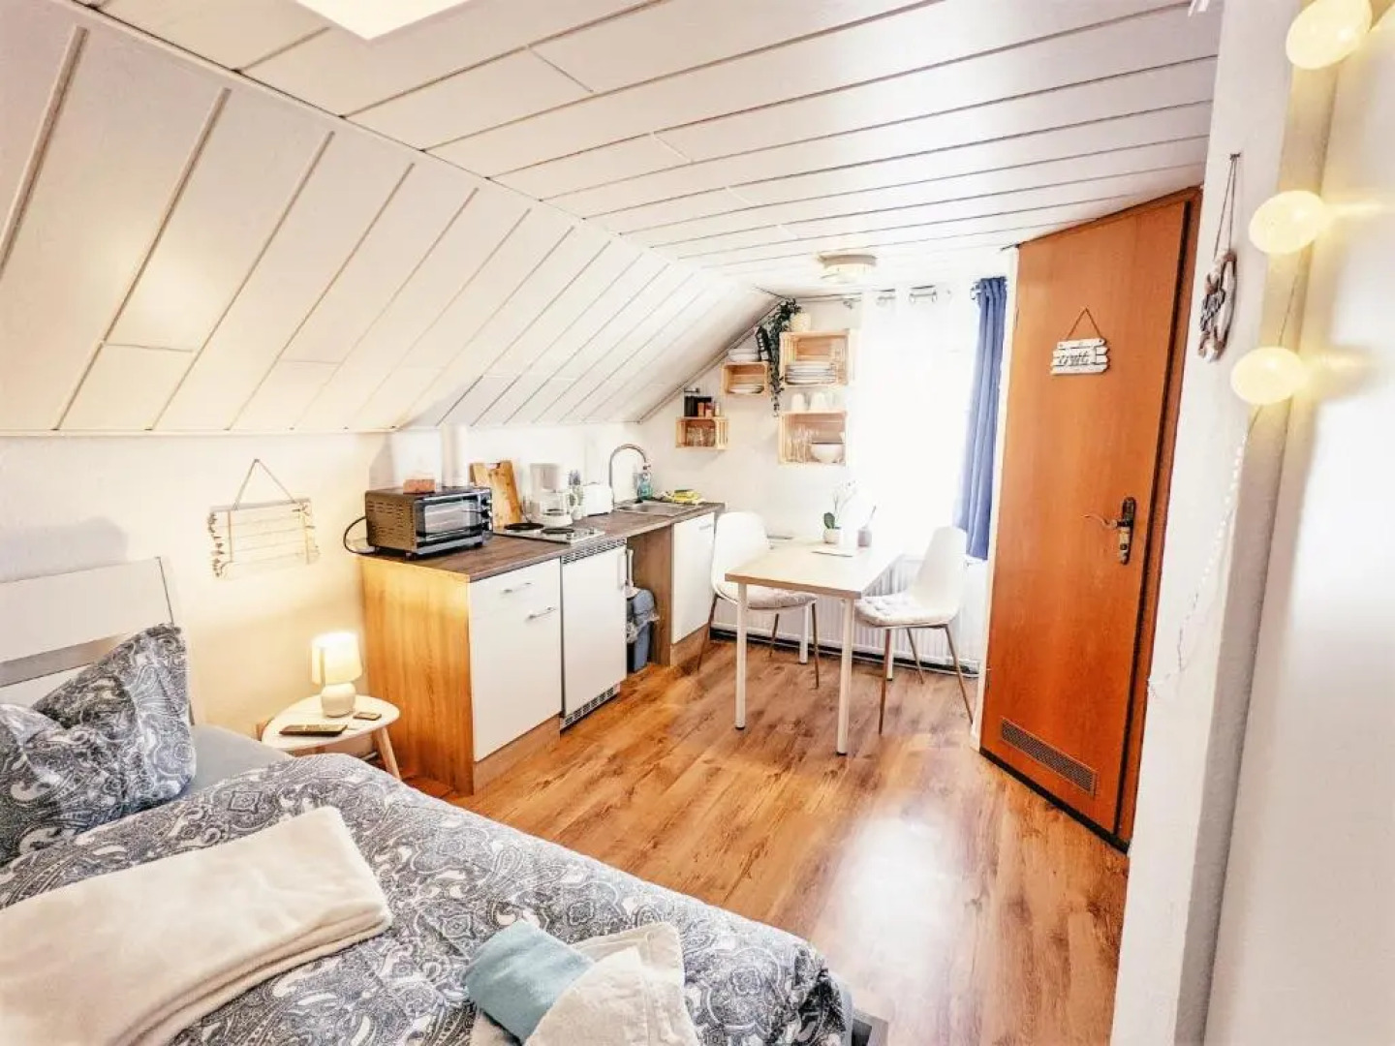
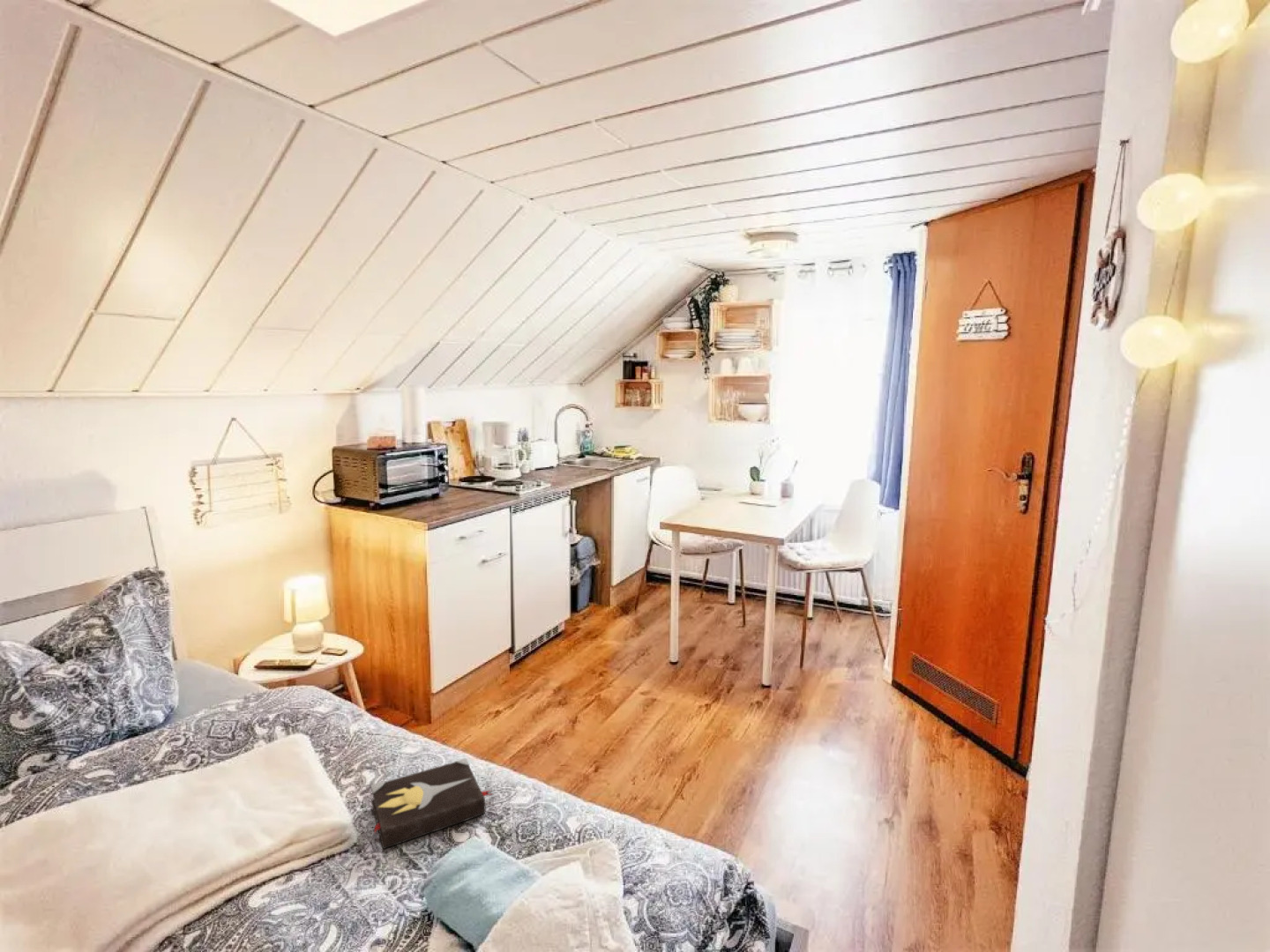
+ hardback book (428, 799)
